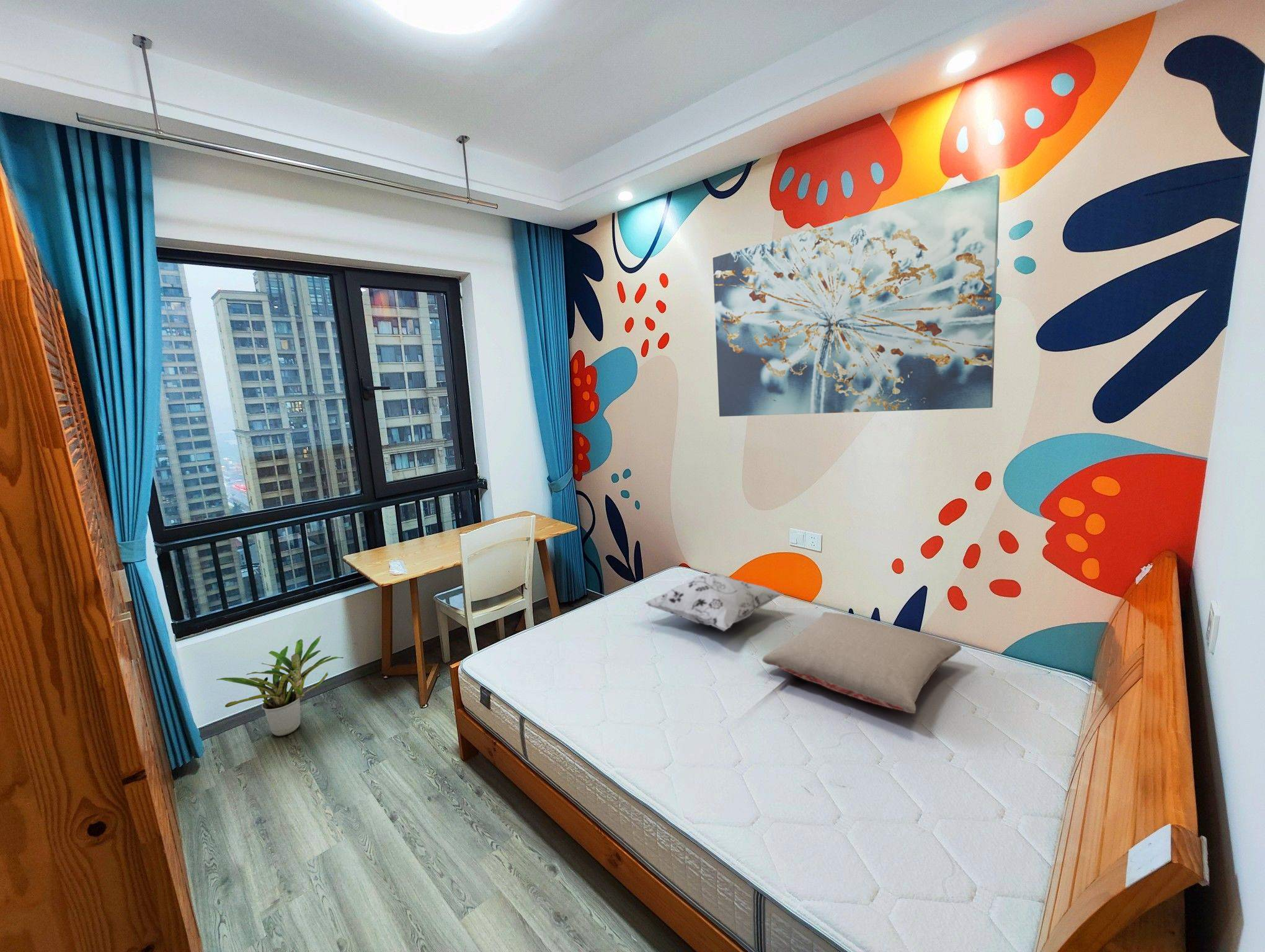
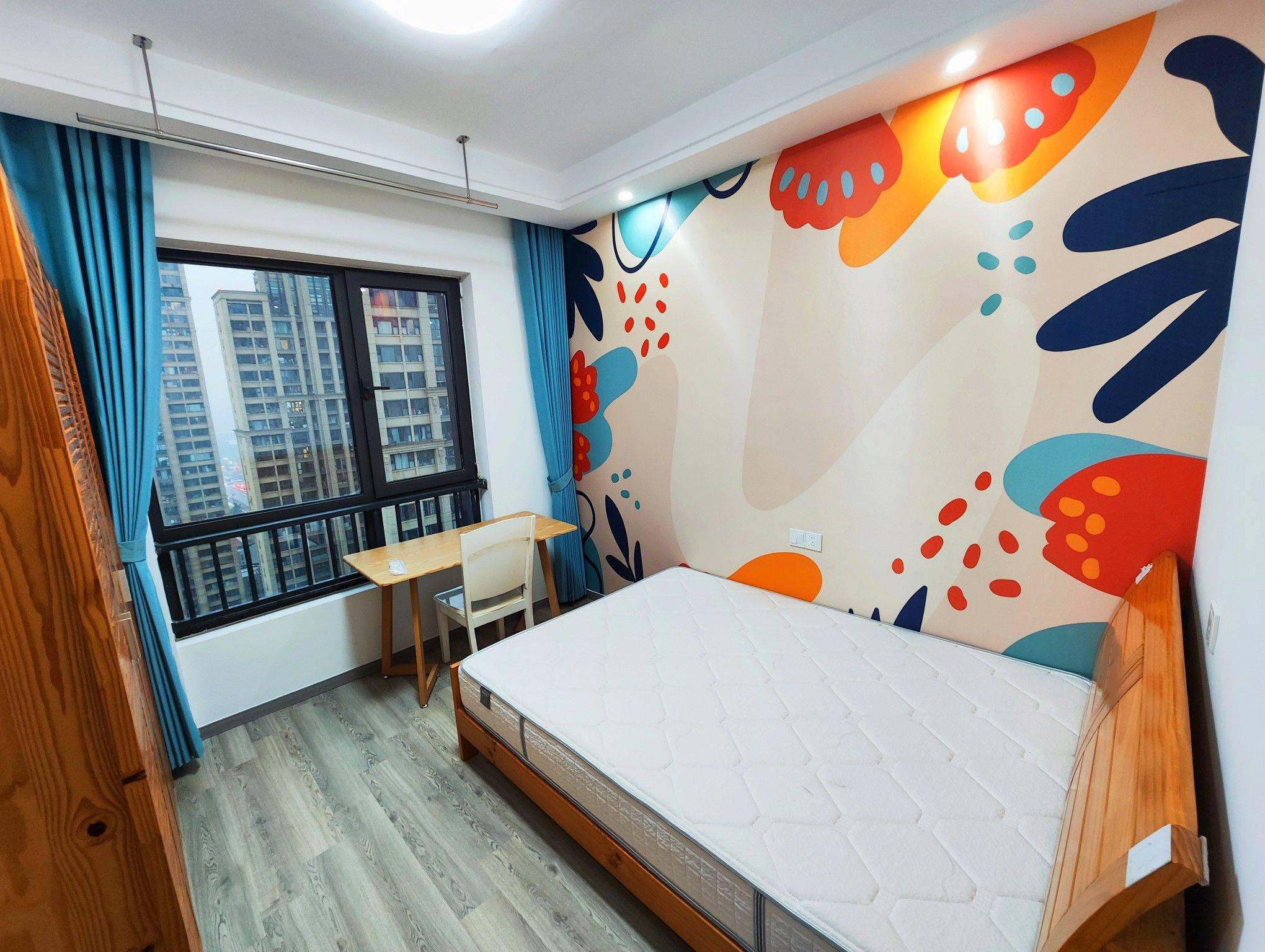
- decorative pillow (713, 599)
- pillow (861, 653)
- potted plant (290, 689)
- wall art (831, 320)
